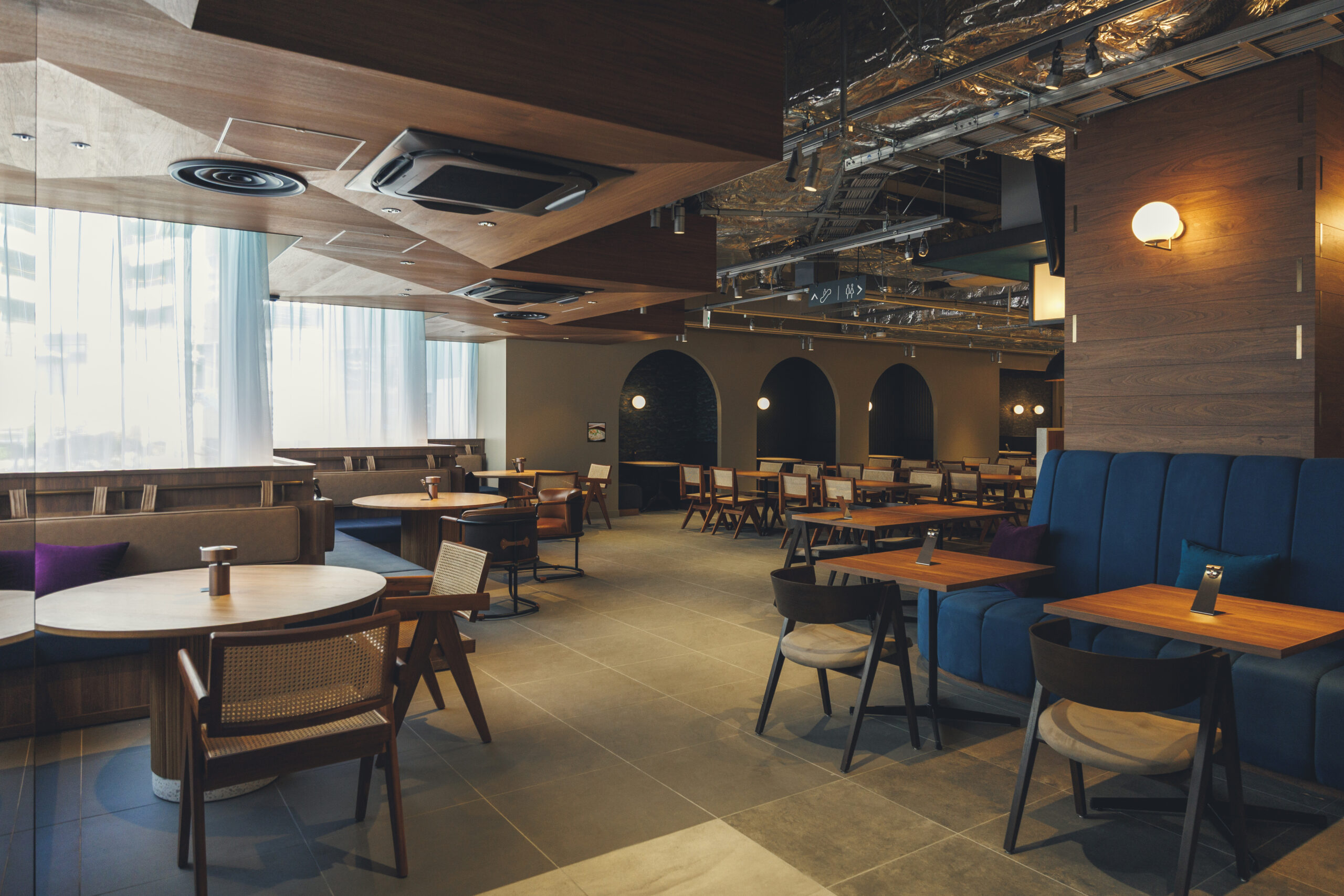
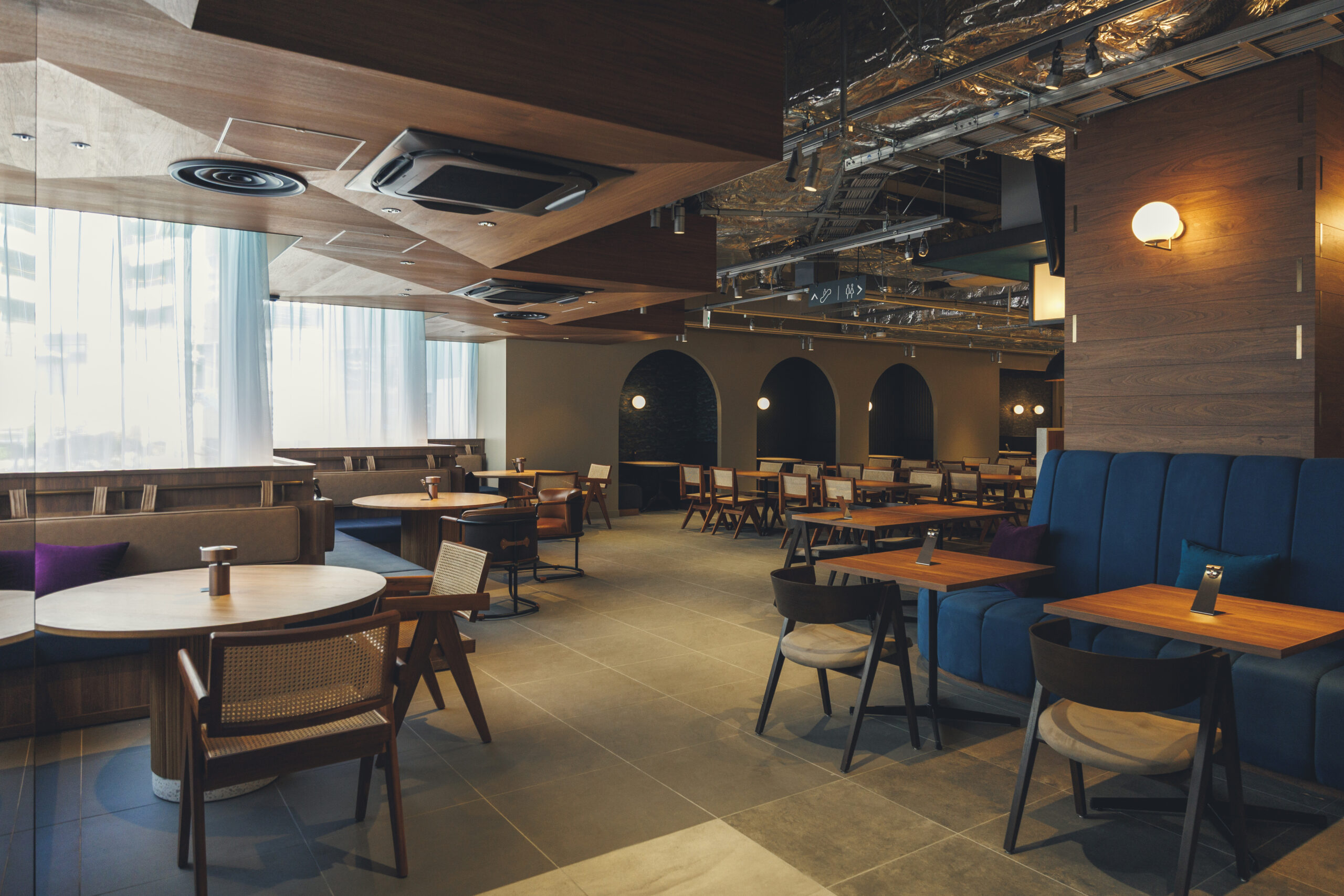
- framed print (596, 432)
